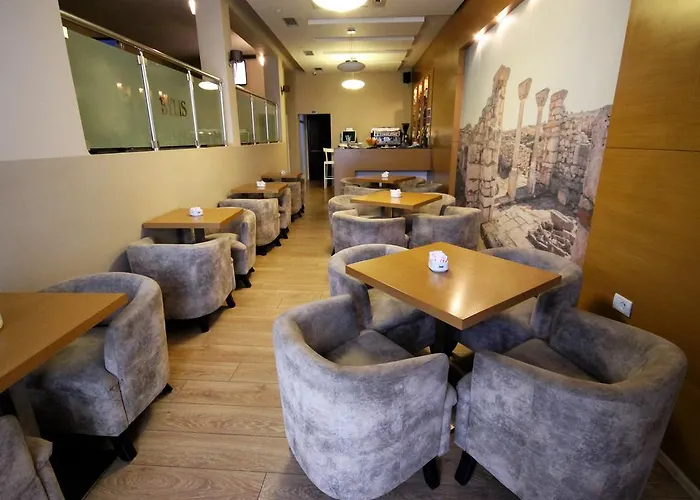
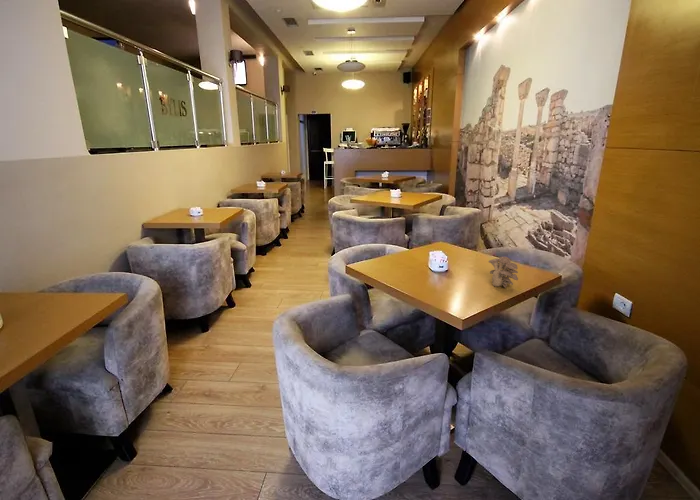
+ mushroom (503, 272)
